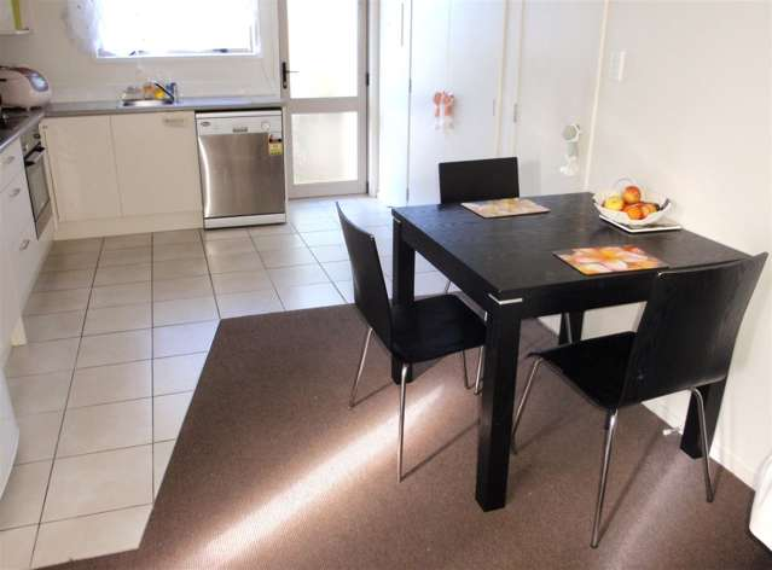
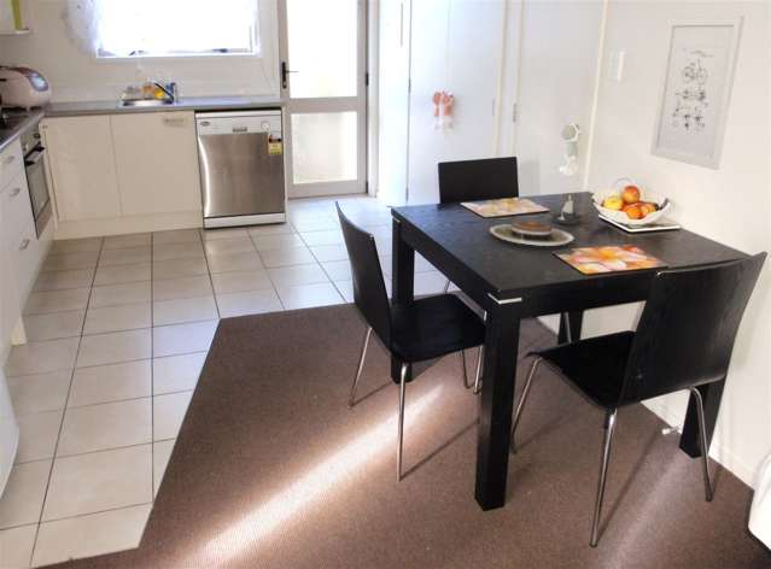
+ wall art (693, 92)
+ plate (531, 231)
+ candle (566, 207)
